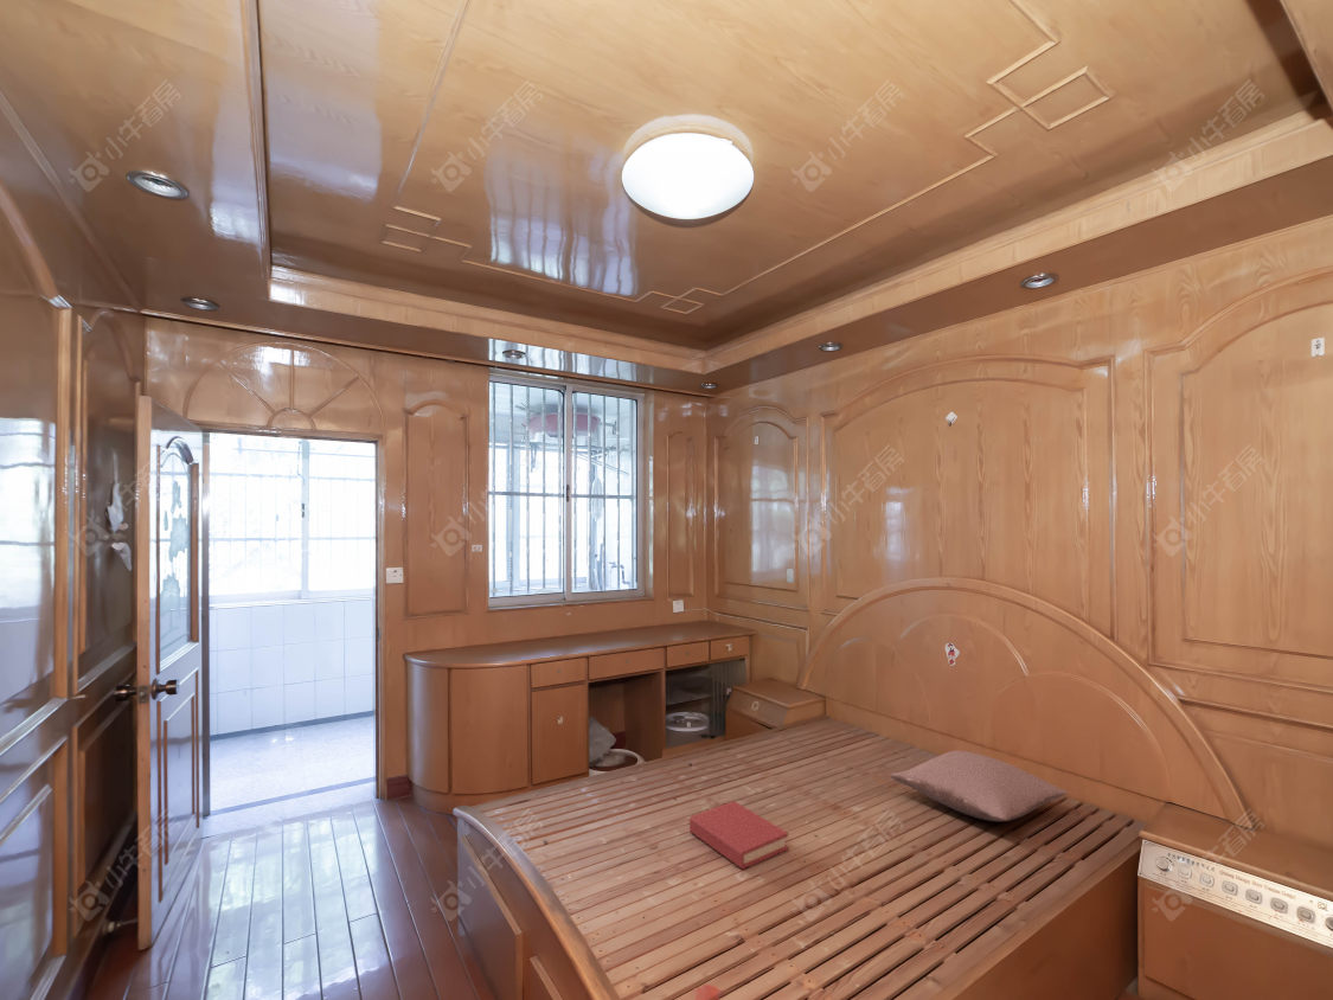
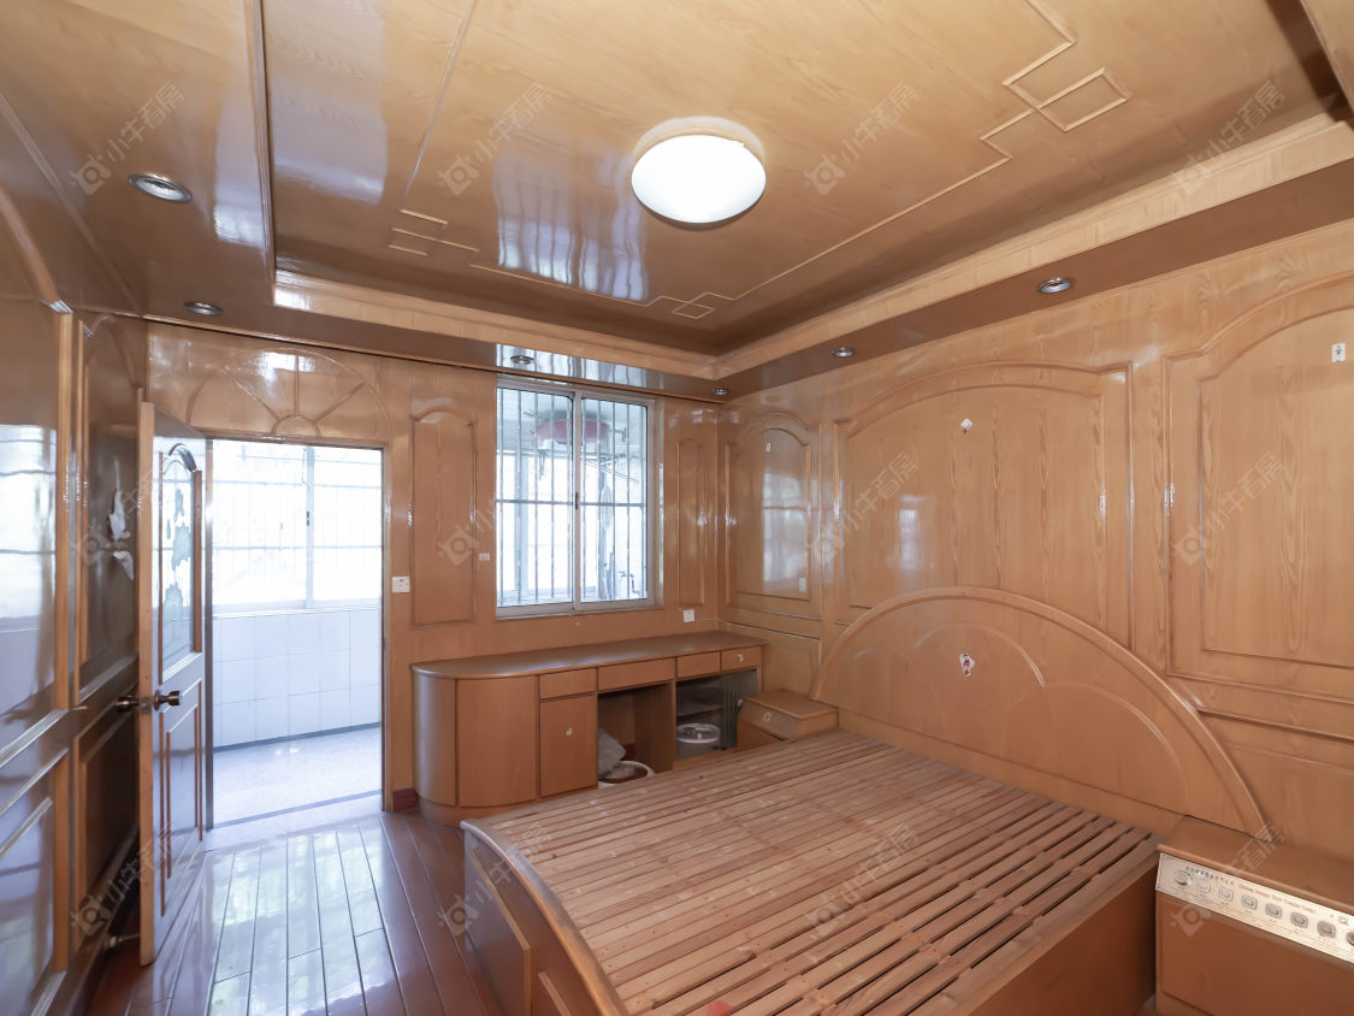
- hardback book (737, 832)
- pillow (976, 782)
